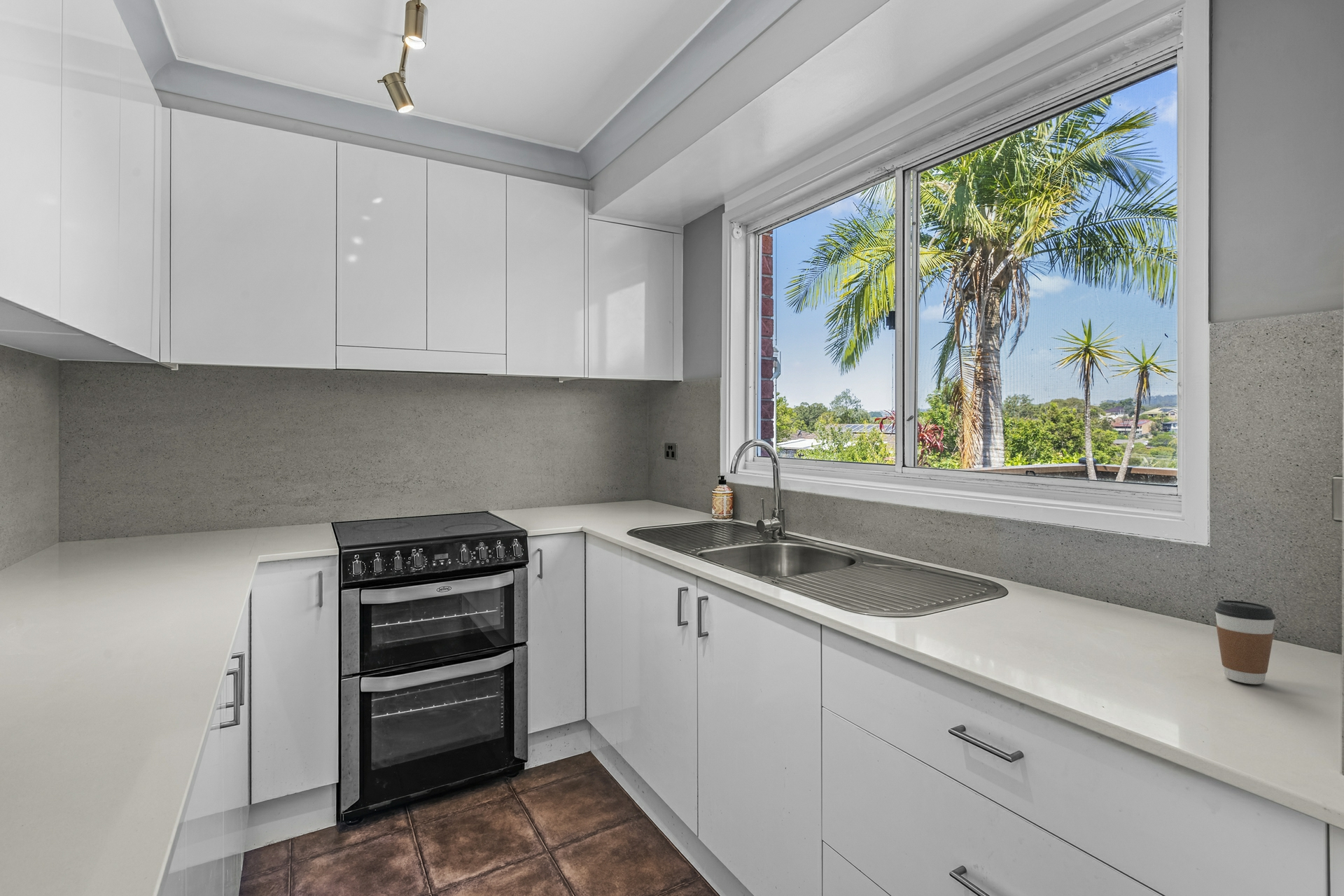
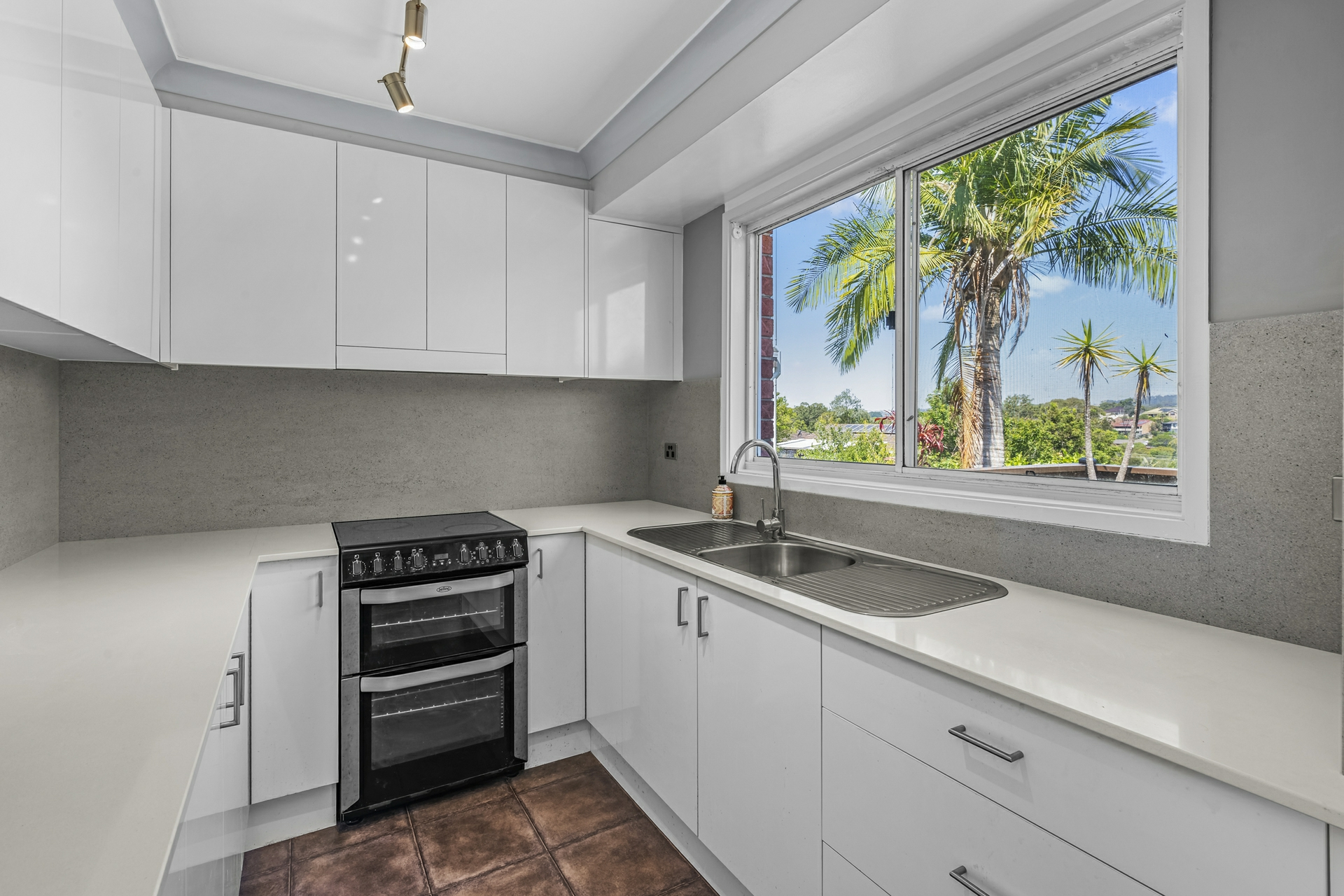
- coffee cup (1244, 641)
